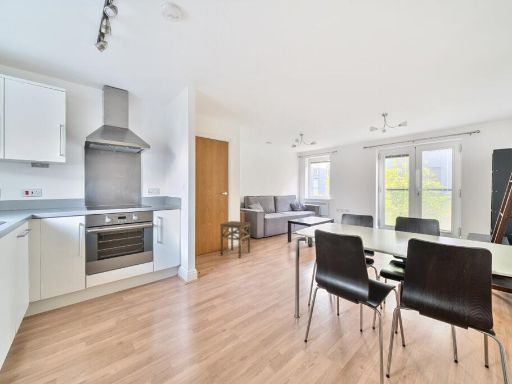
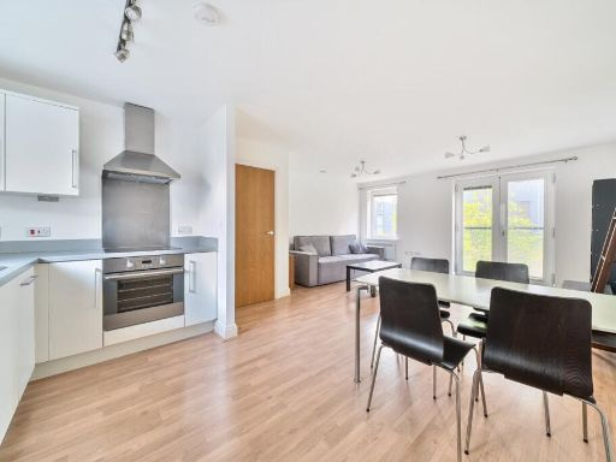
- side table (235, 238)
